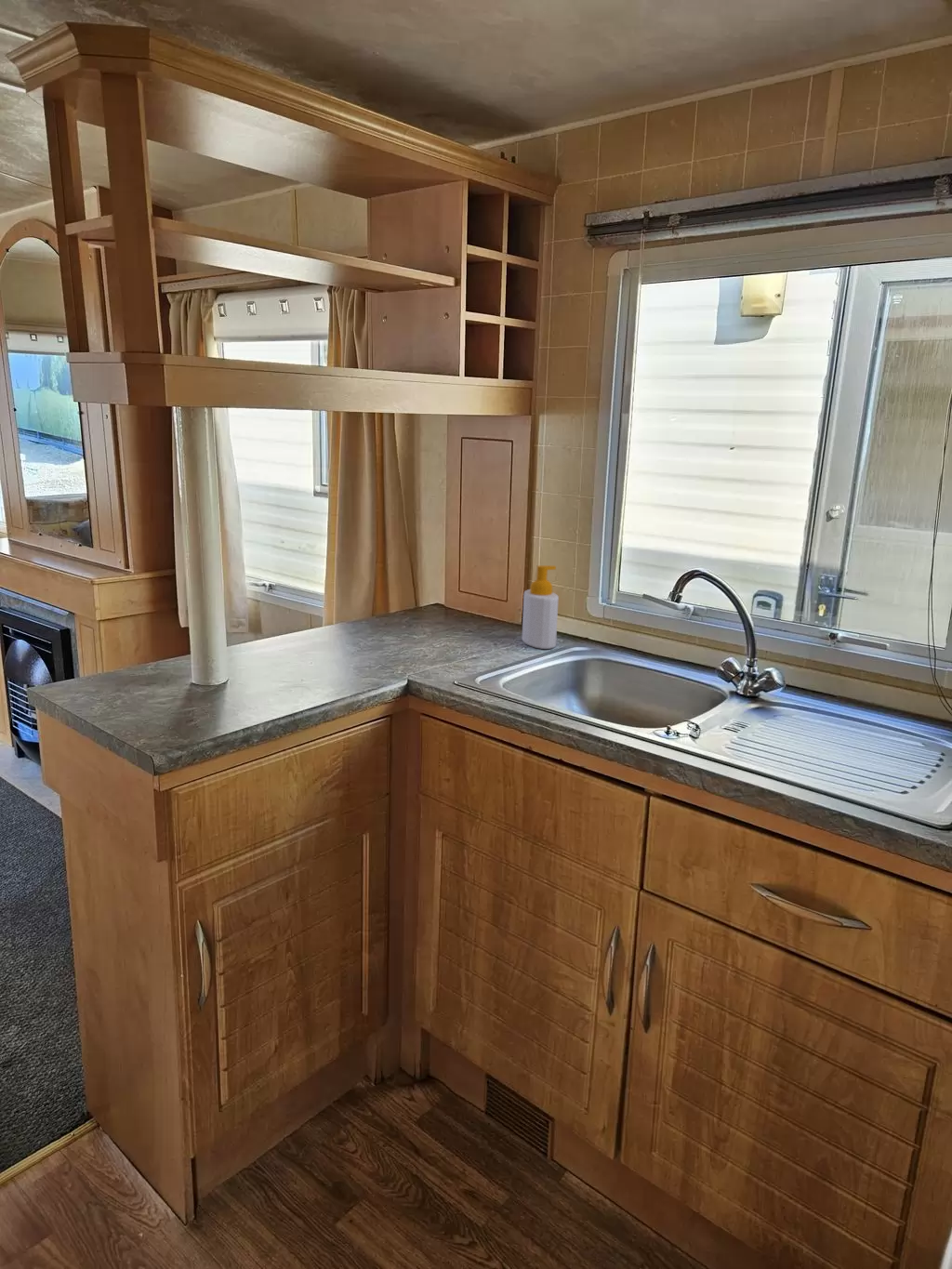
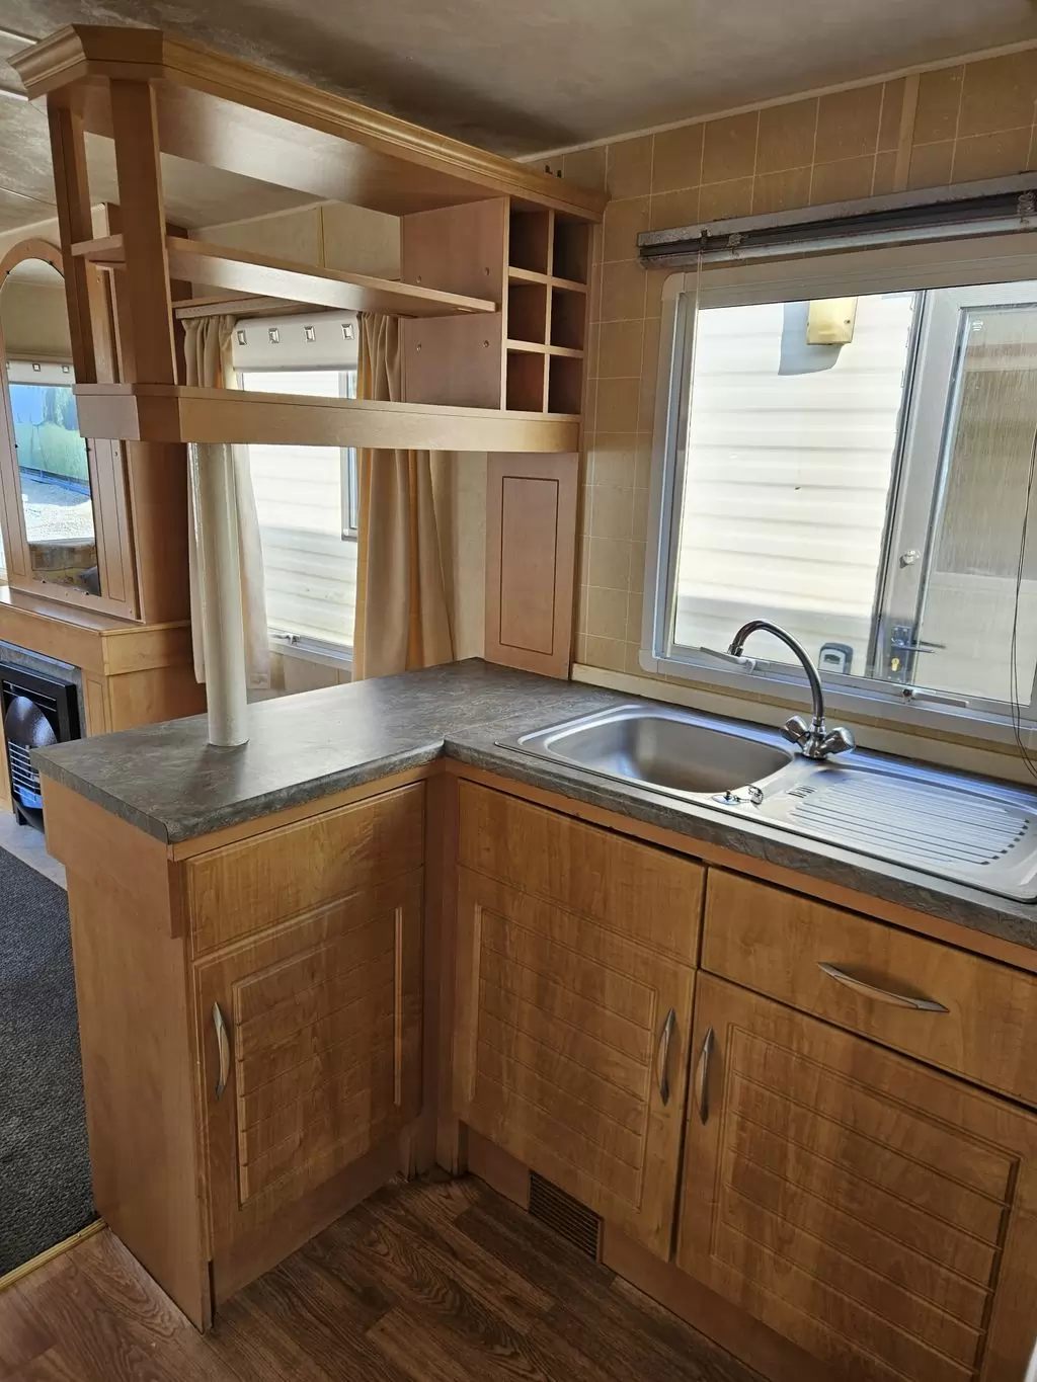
- soap bottle (540, 604)
